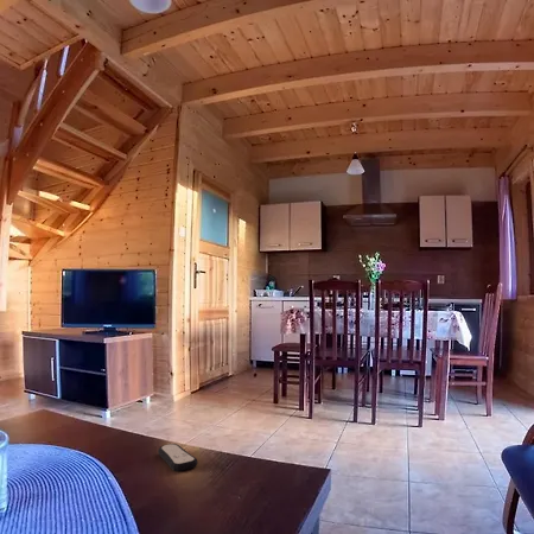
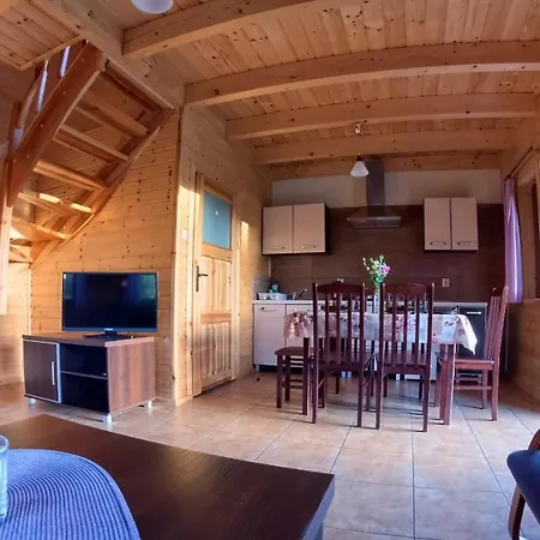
- remote control (176, 456)
